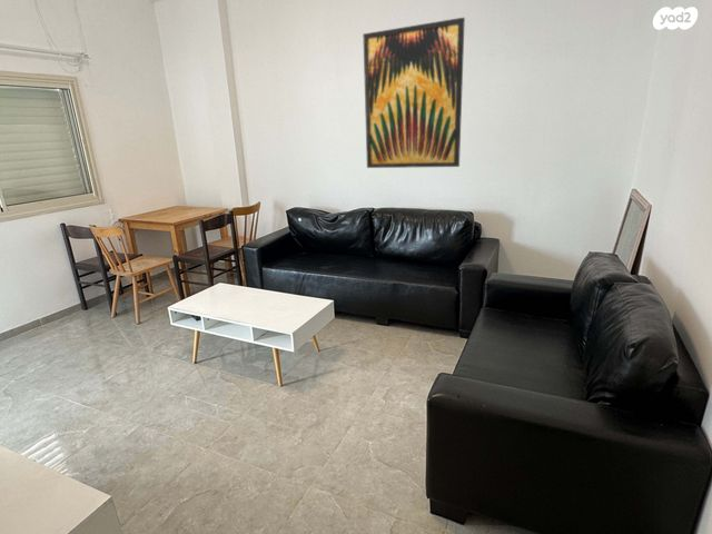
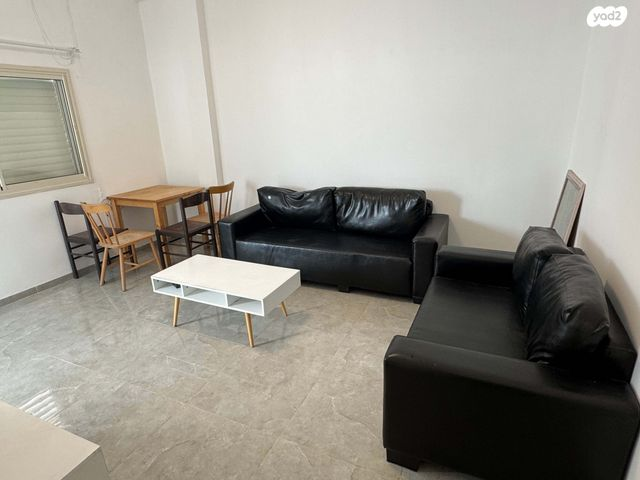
- wall art (411, 100)
